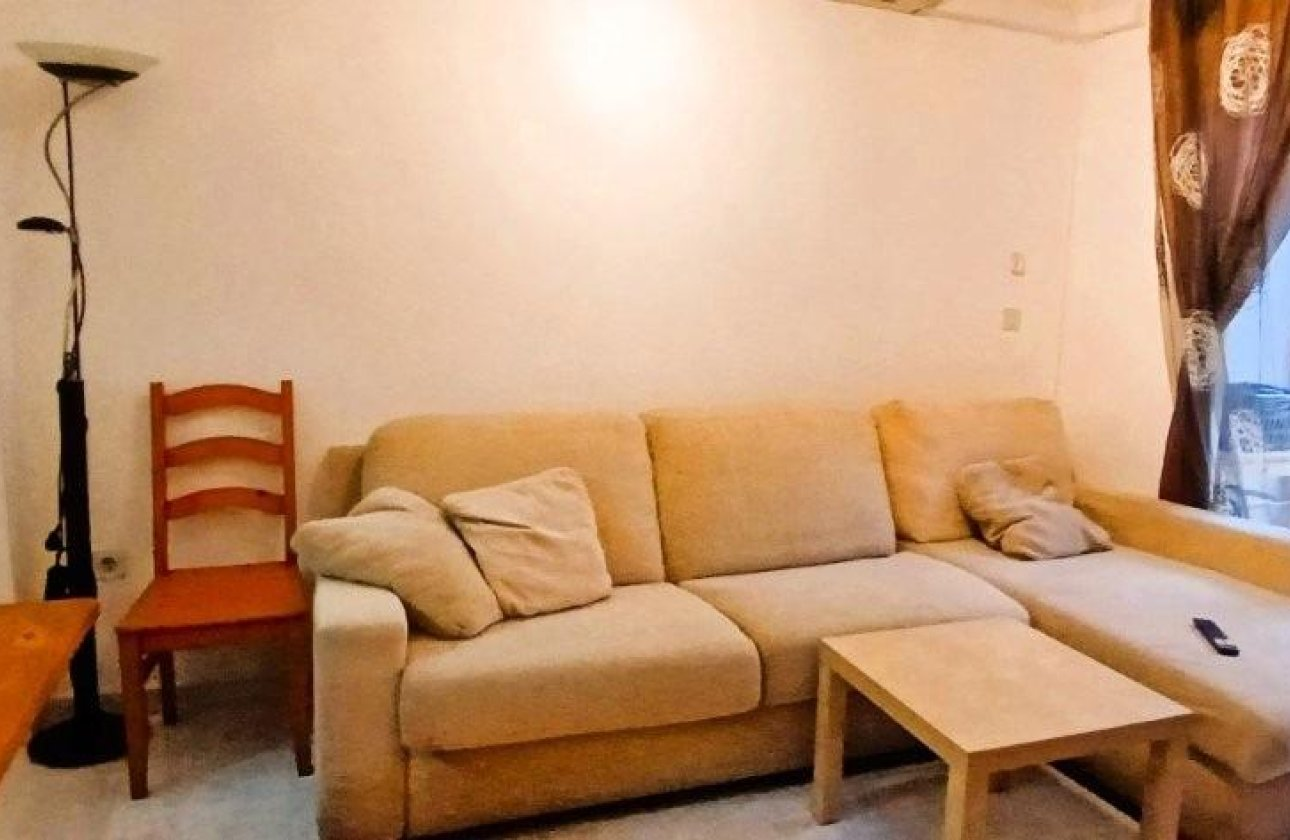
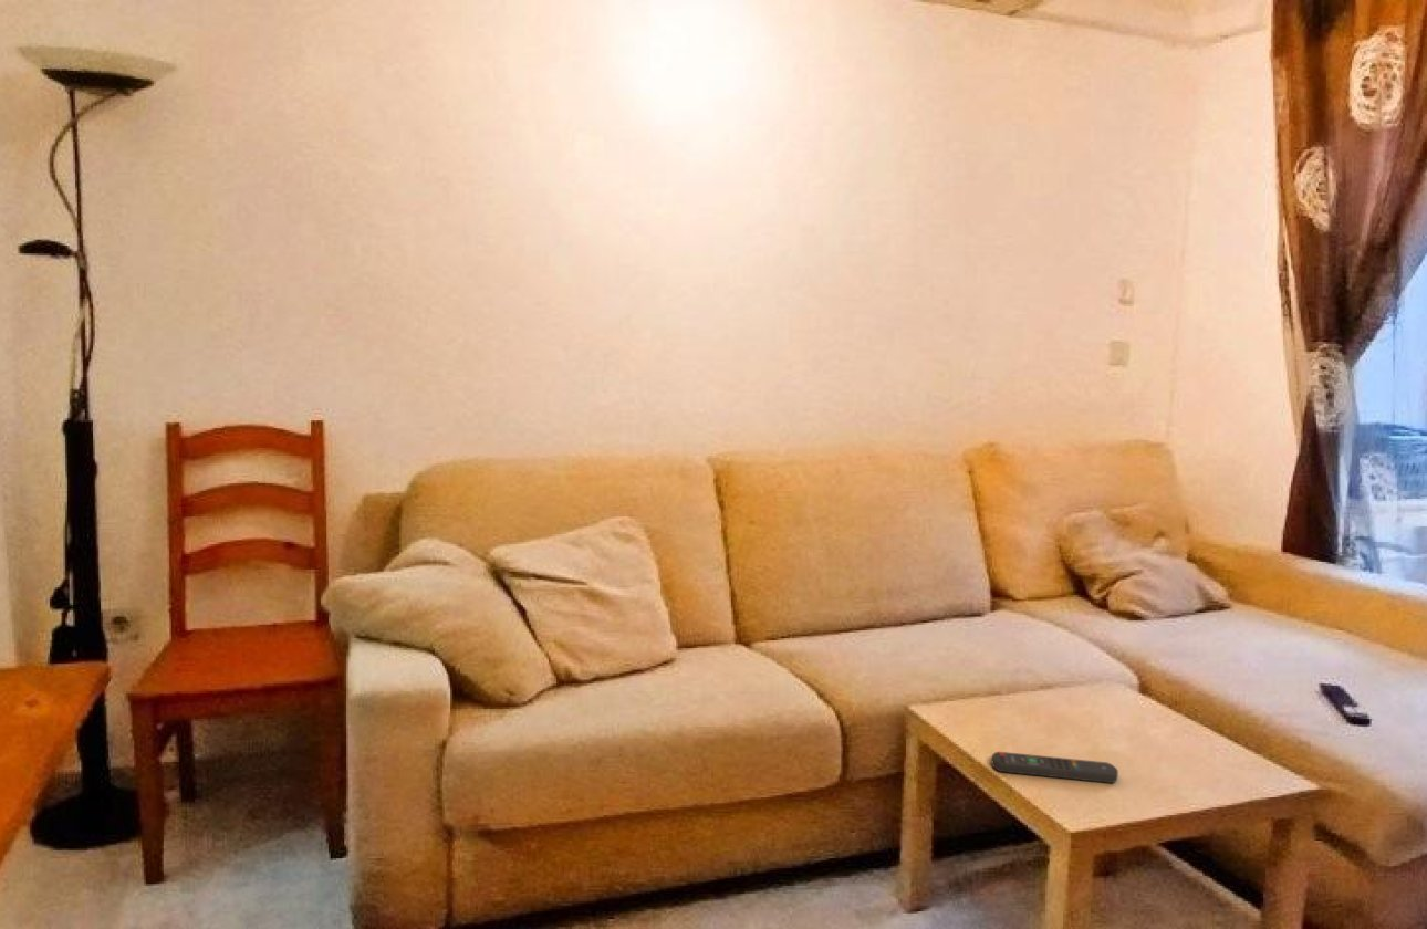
+ remote control (1053, 766)
